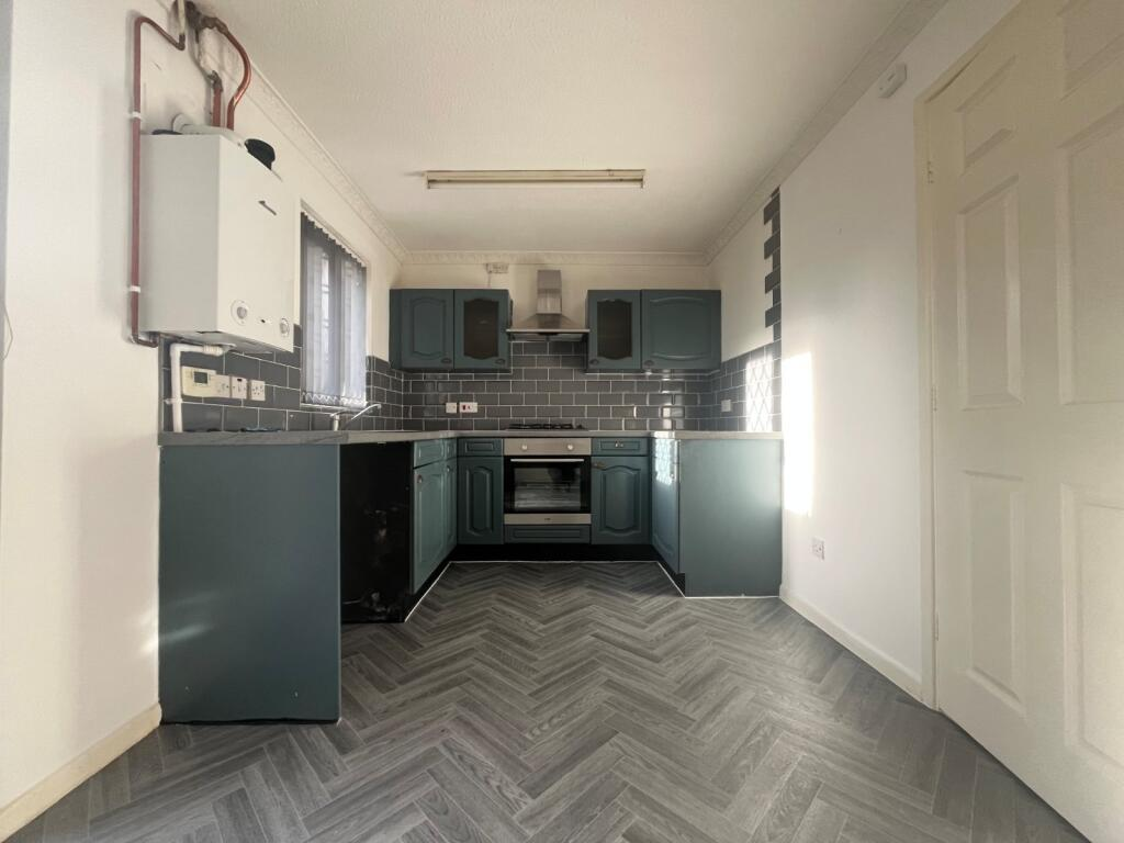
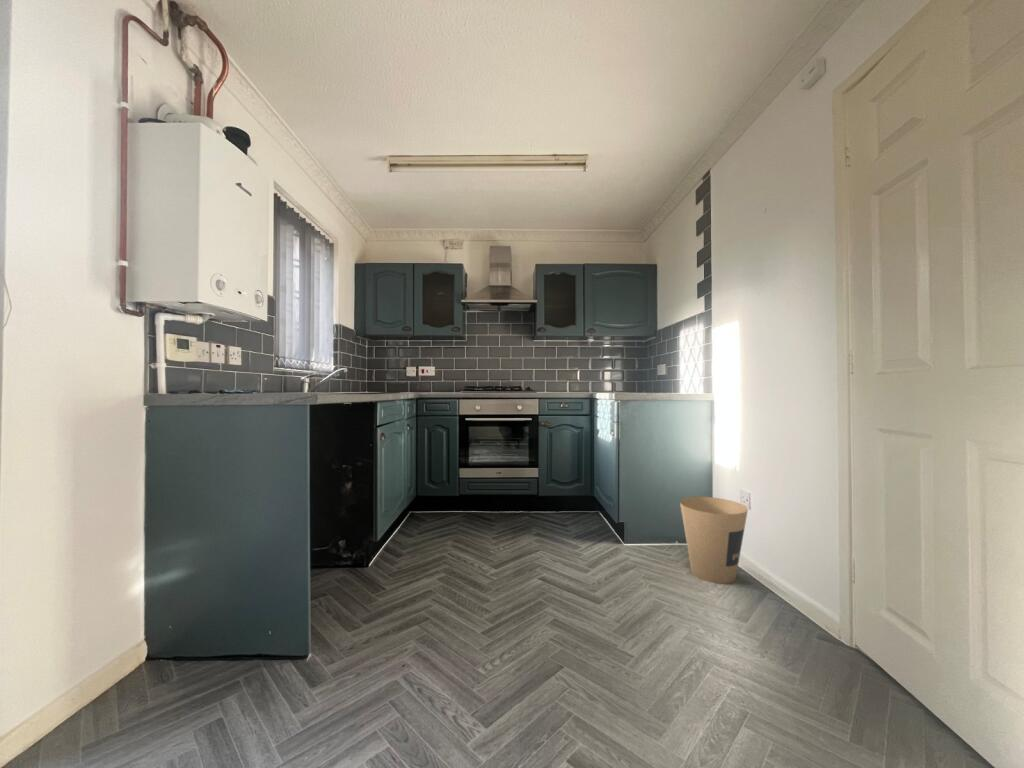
+ trash can (712, 539)
